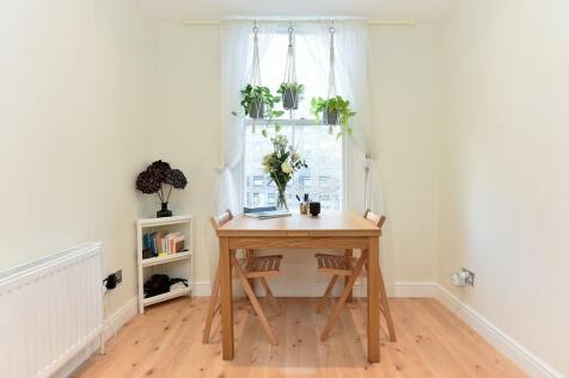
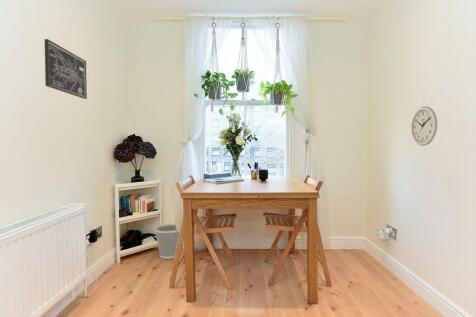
+ wastebasket (169, 241)
+ wall art (67, 72)
+ wall clock (422, 126)
